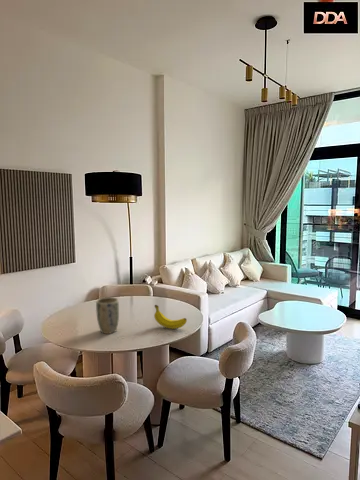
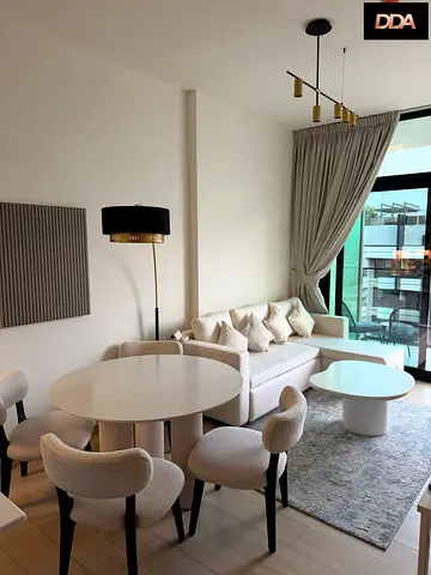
- fruit (169, 319)
- plant pot (107, 315)
